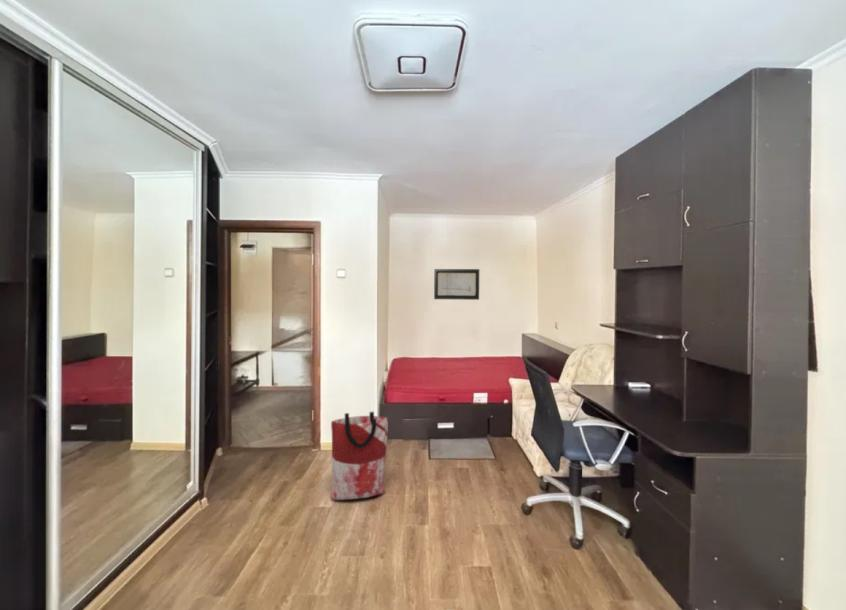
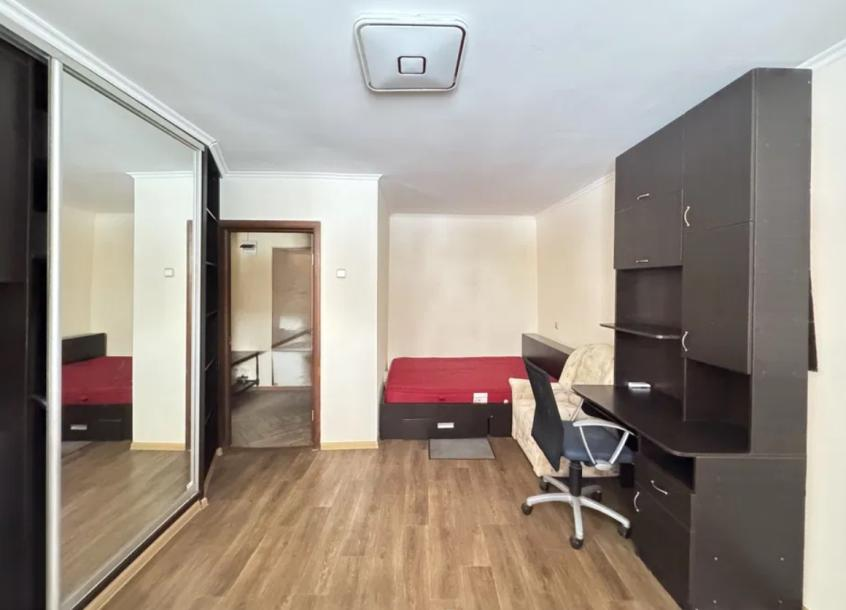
- bag (359, 456)
- wall art (456, 284)
